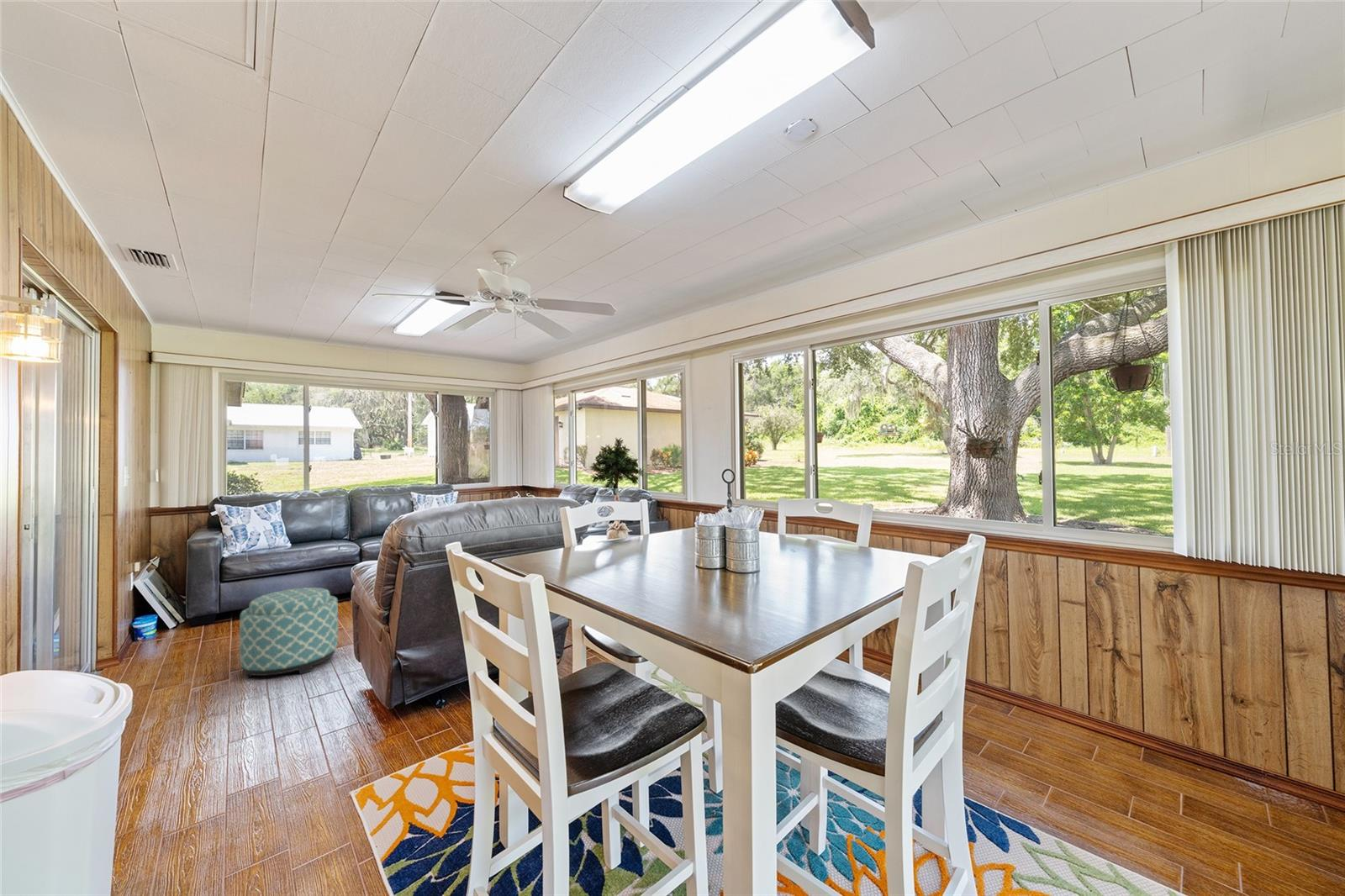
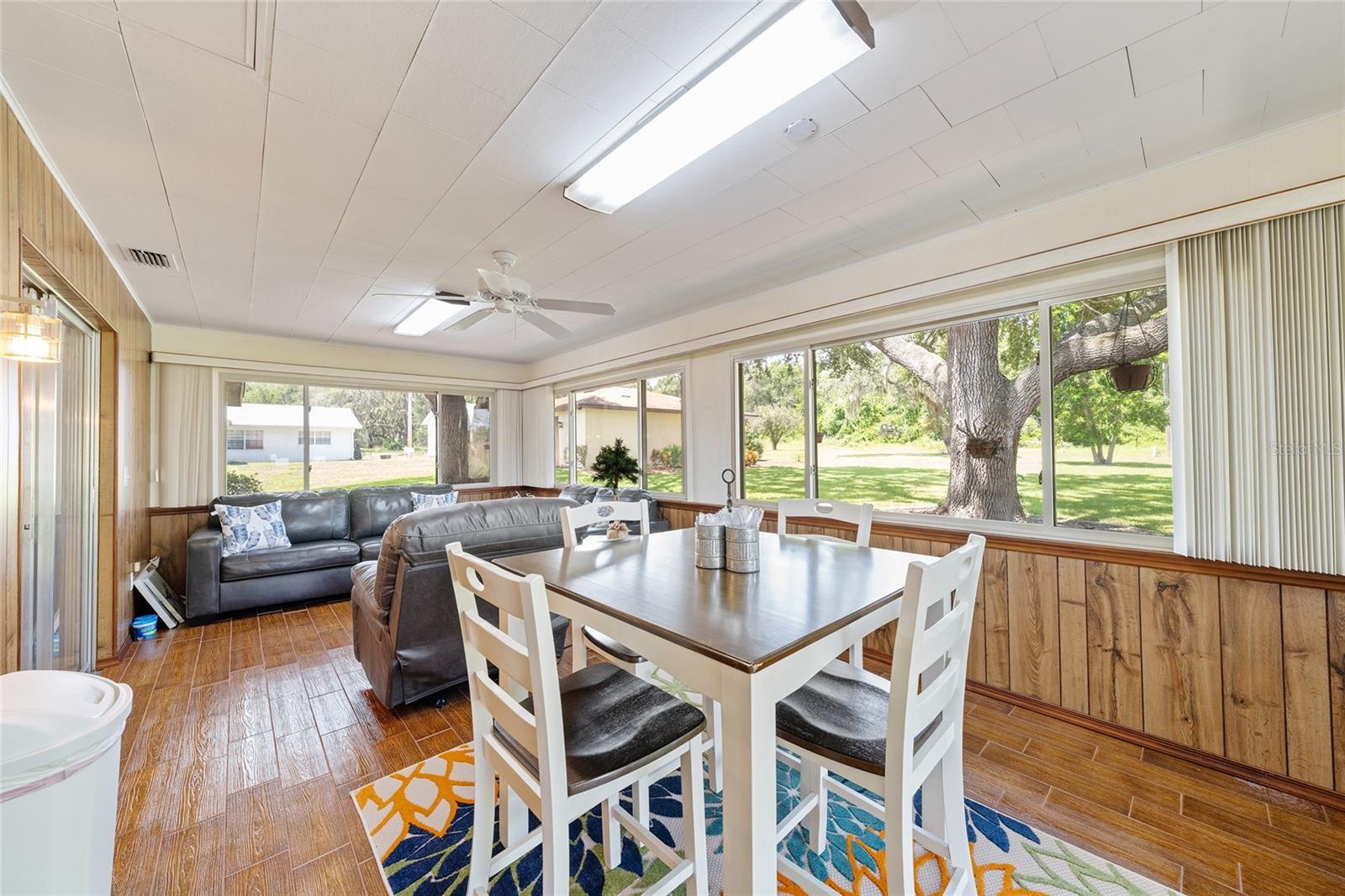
- ottoman (291, 629)
